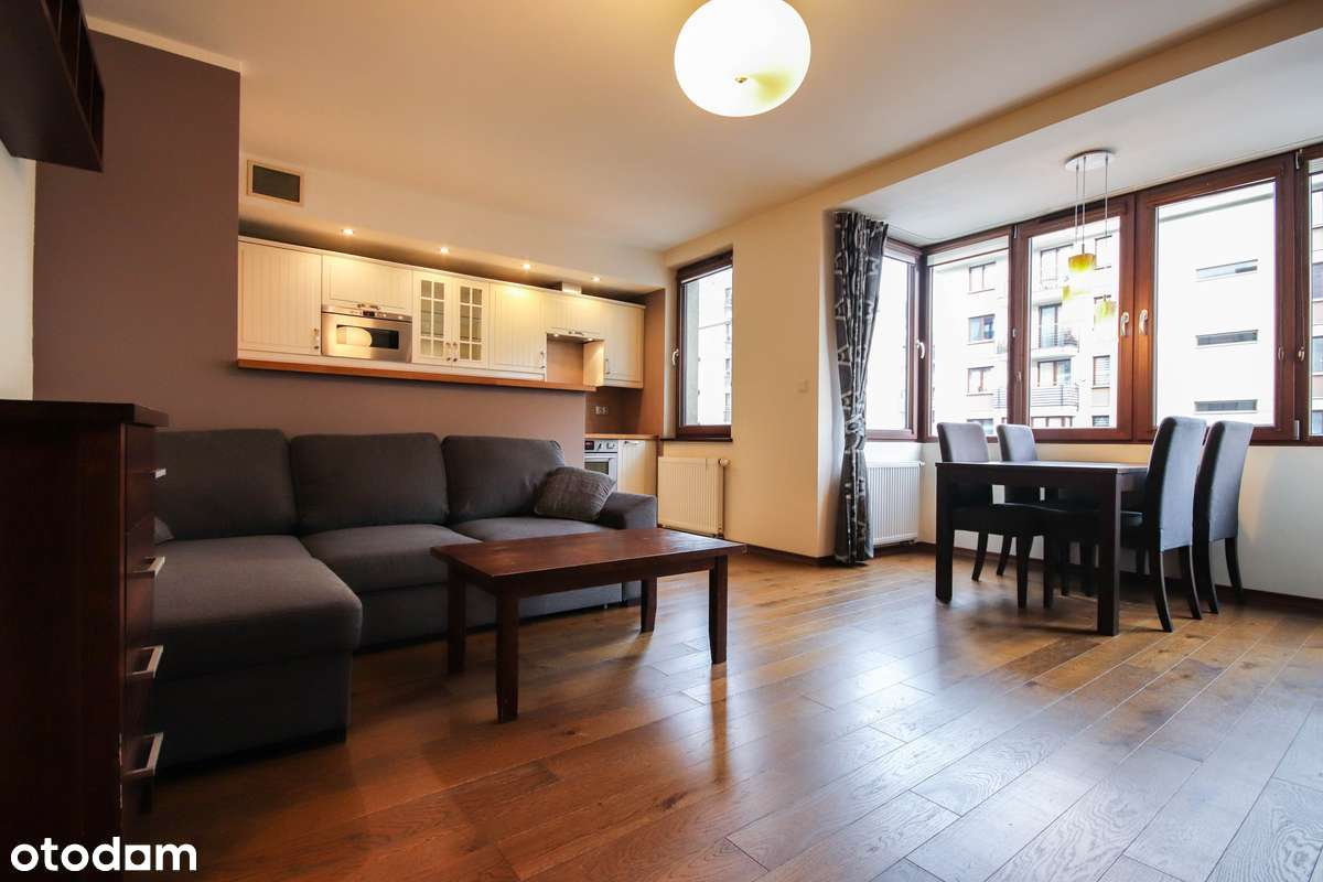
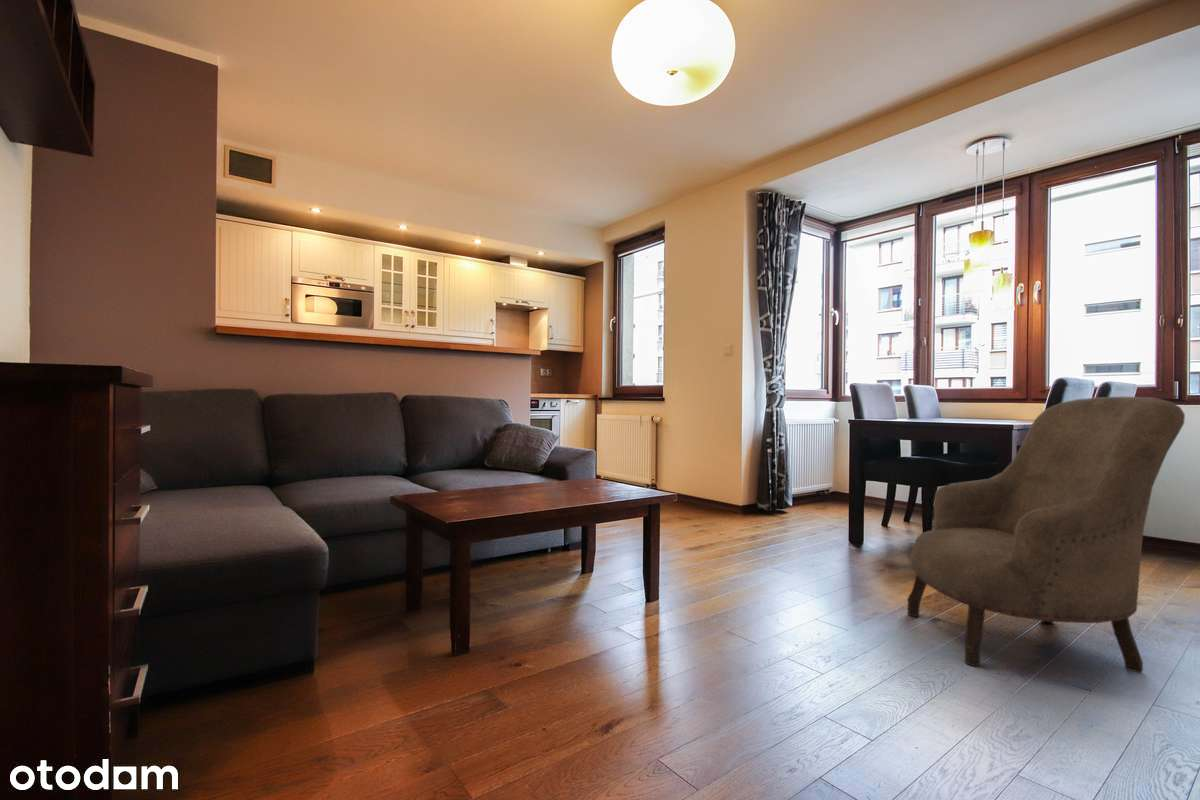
+ armchair (1033, 518)
